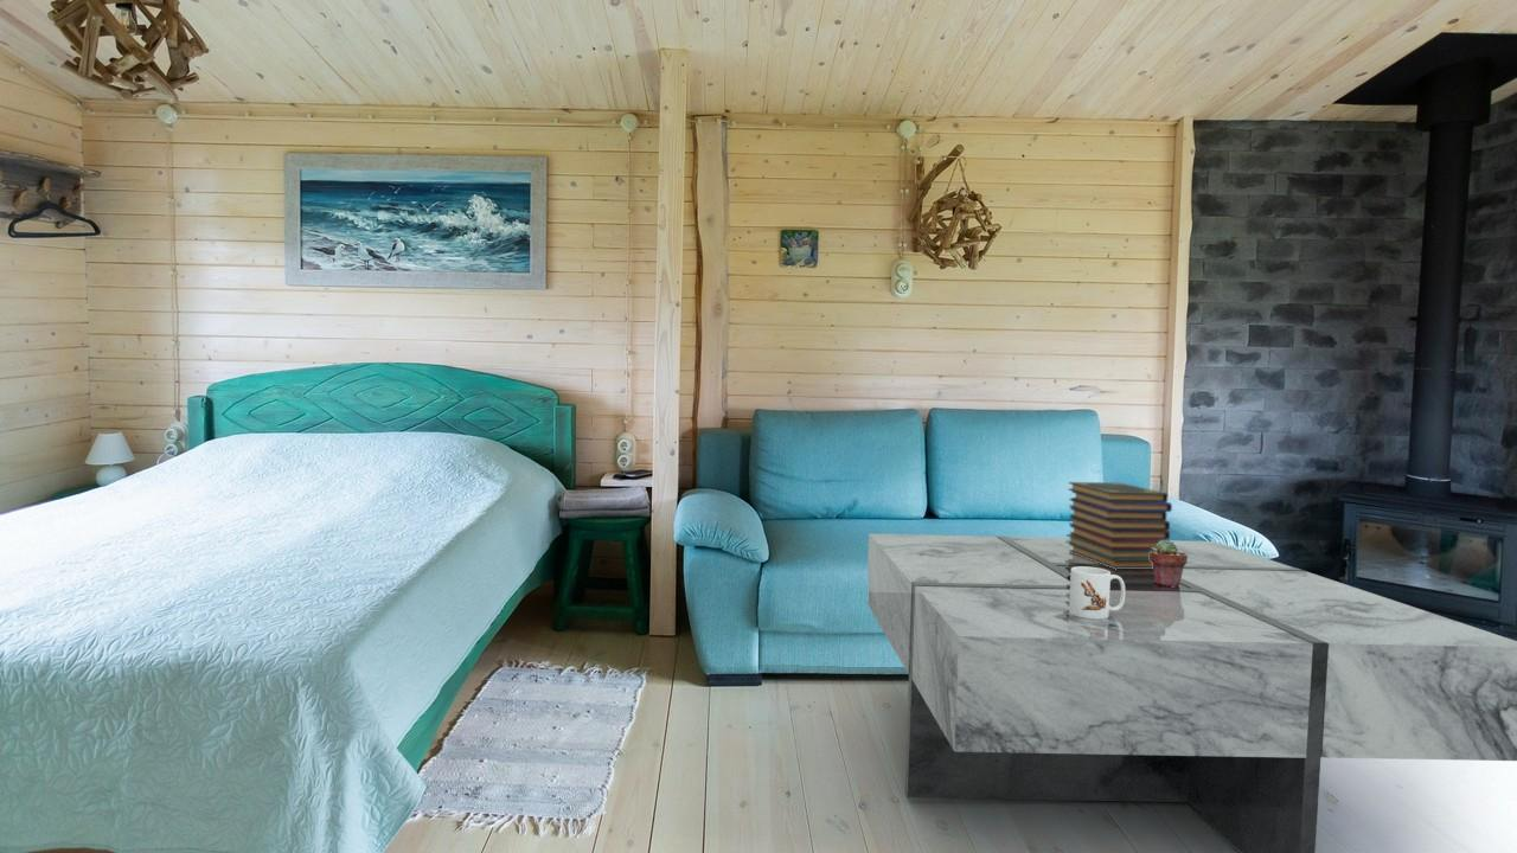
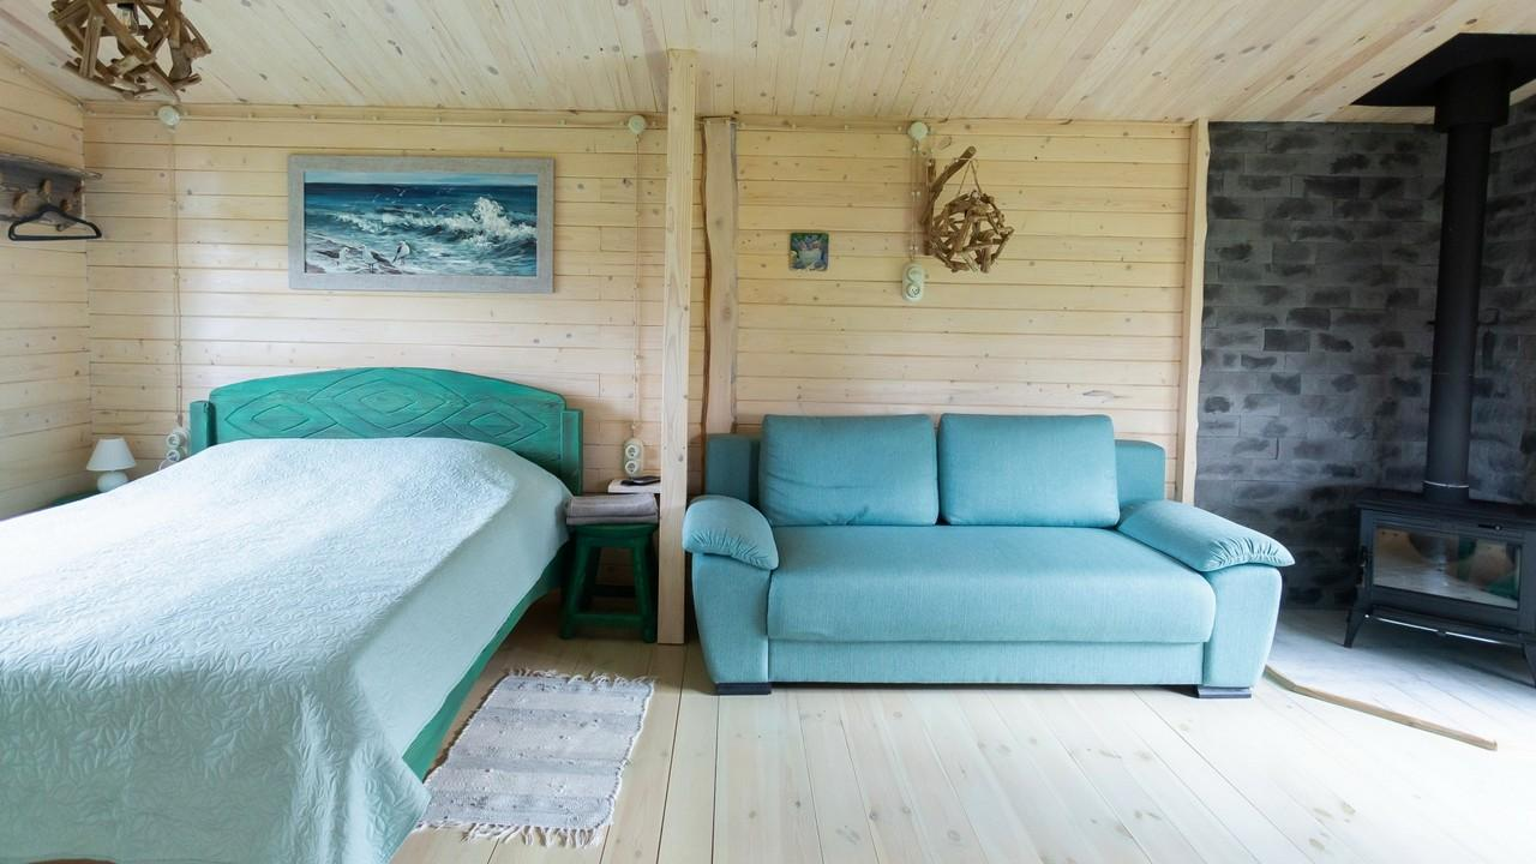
- potted succulent (1167, 560)
- mug (1097, 591)
- coffee table (1115, 674)
- book stack (1115, 522)
